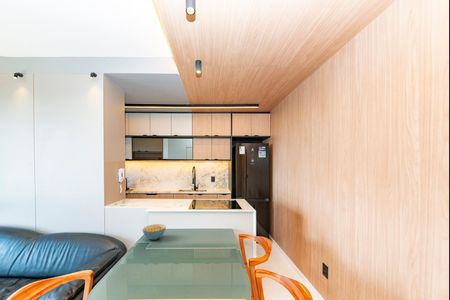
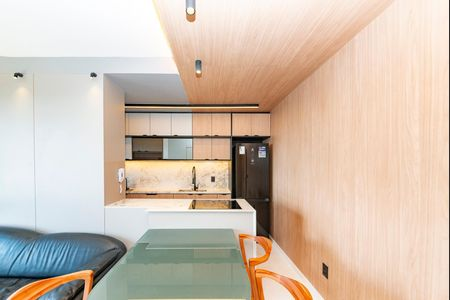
- cereal bowl (154, 233)
